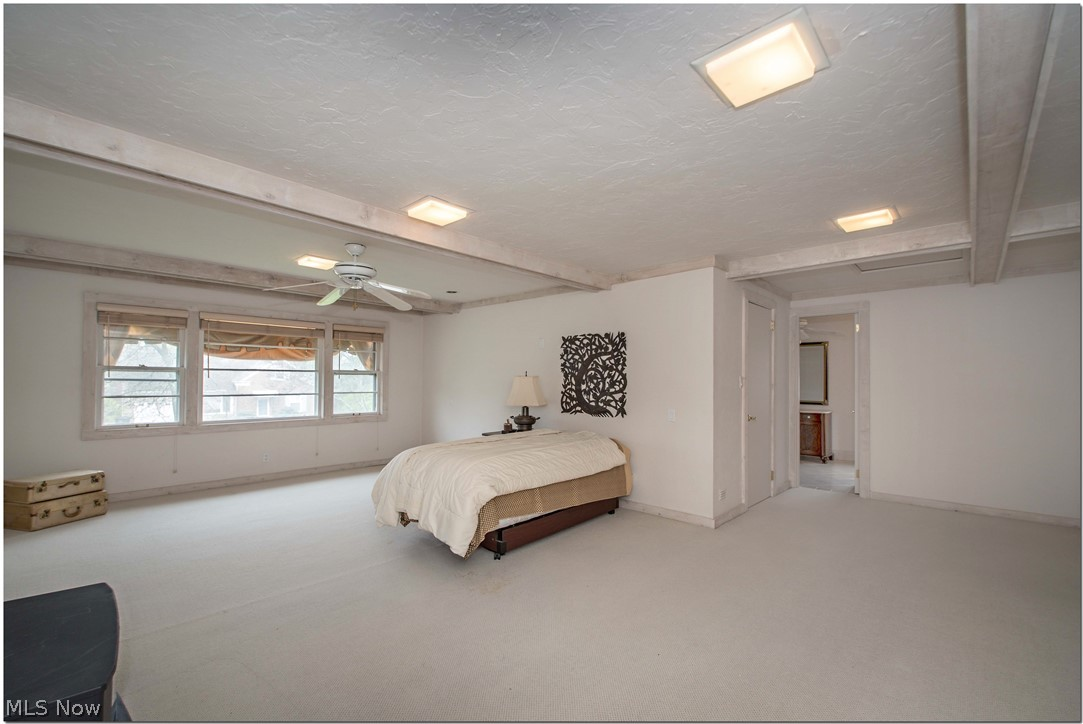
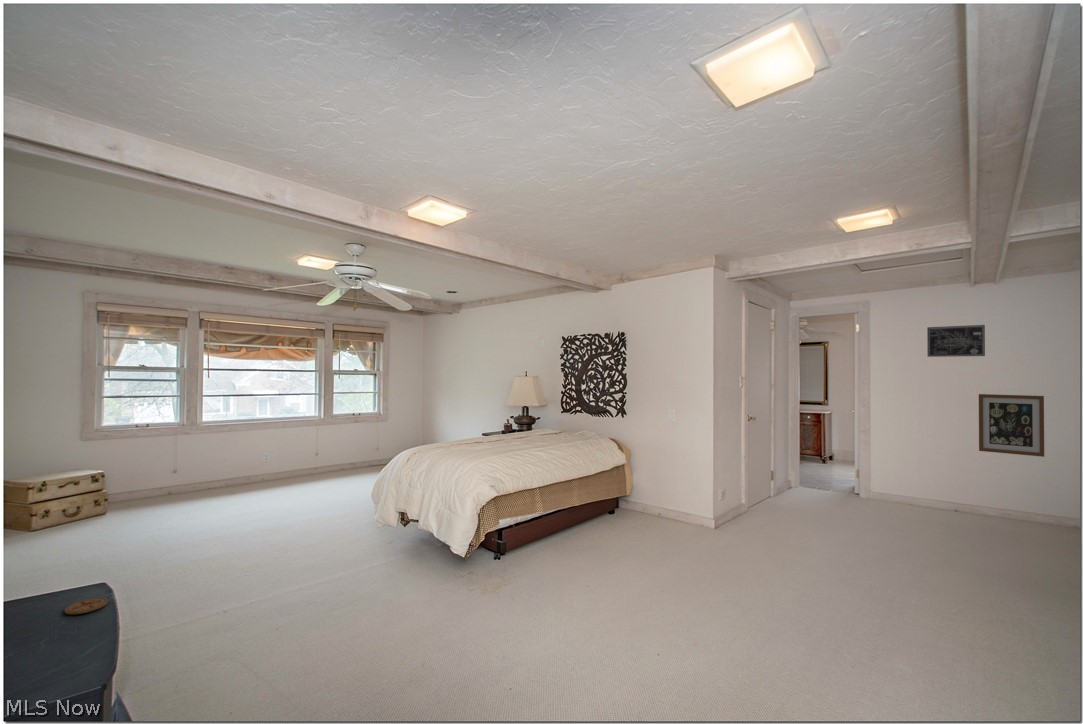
+ coaster (86, 605)
+ wall art (1010, 424)
+ wall art (955, 341)
